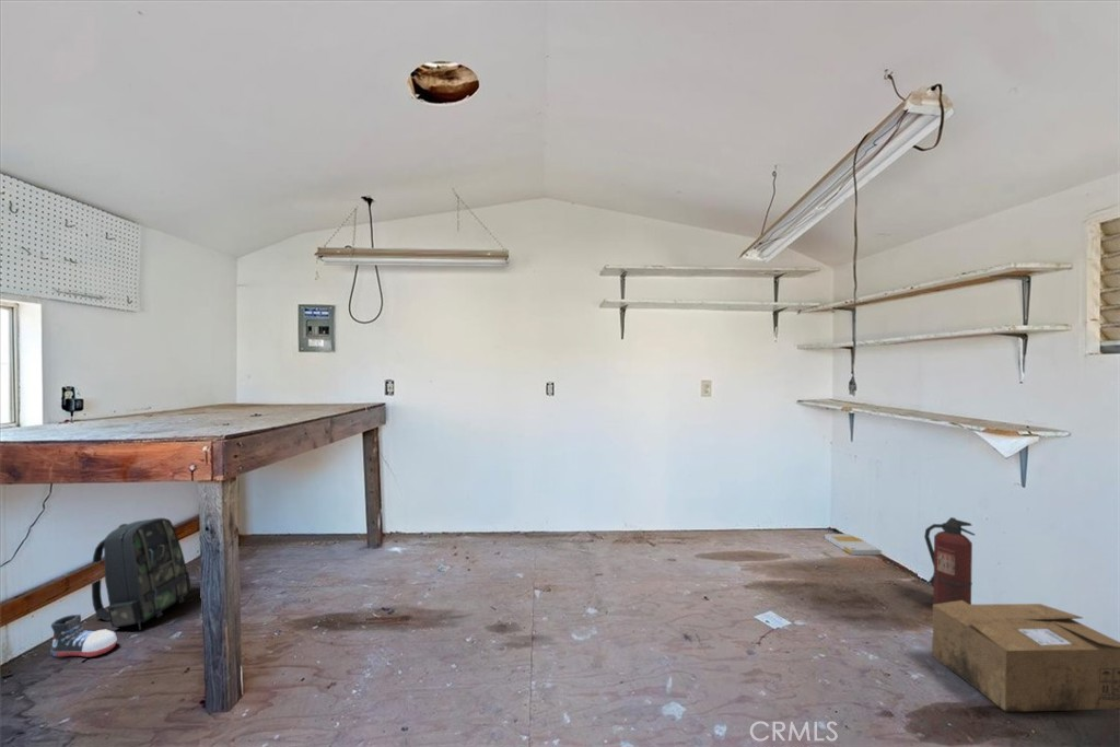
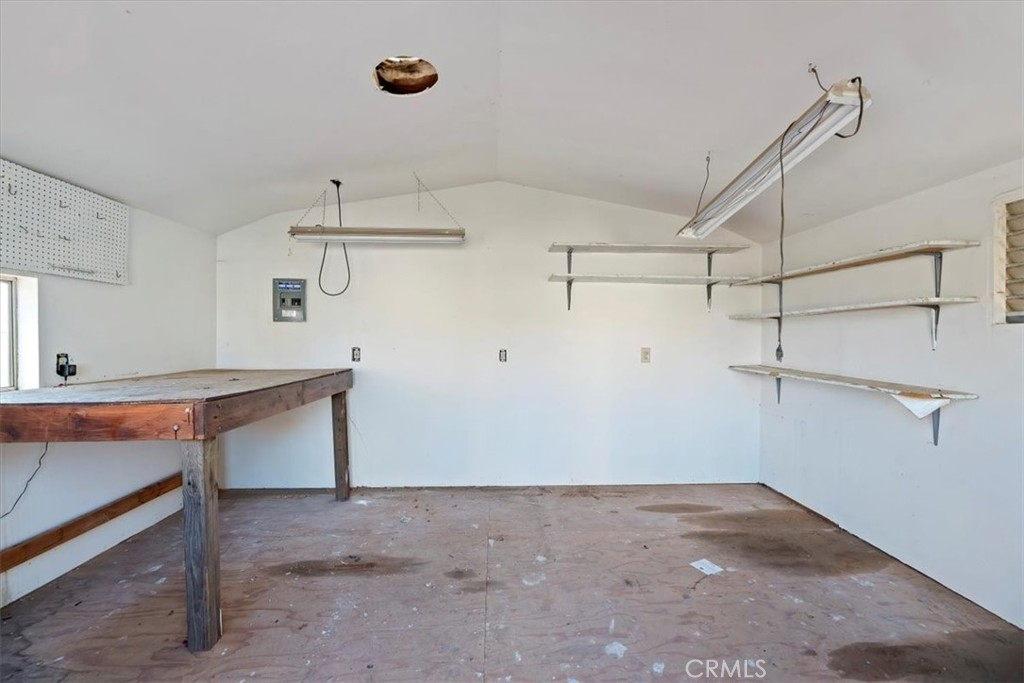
- cardboard box (1024, 649)
- fire extinguisher (947, 562)
- backpack (139, 567)
- shoe (84, 632)
- book (851, 544)
